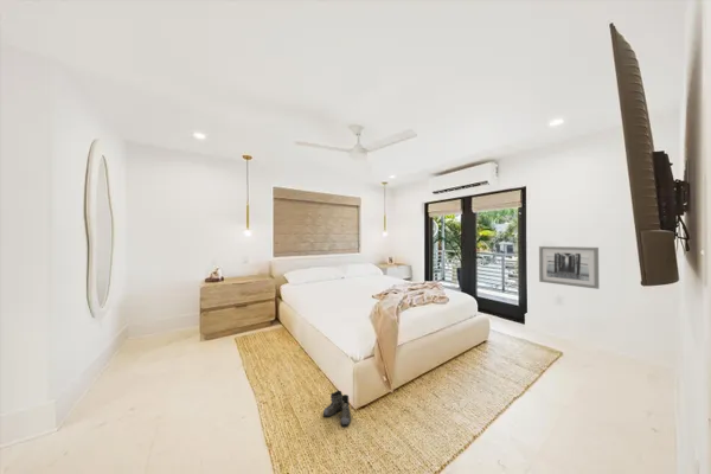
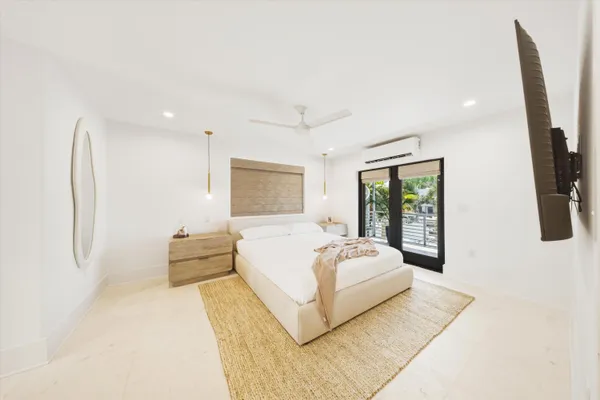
- boots (338, 405)
- wall art (566, 265)
